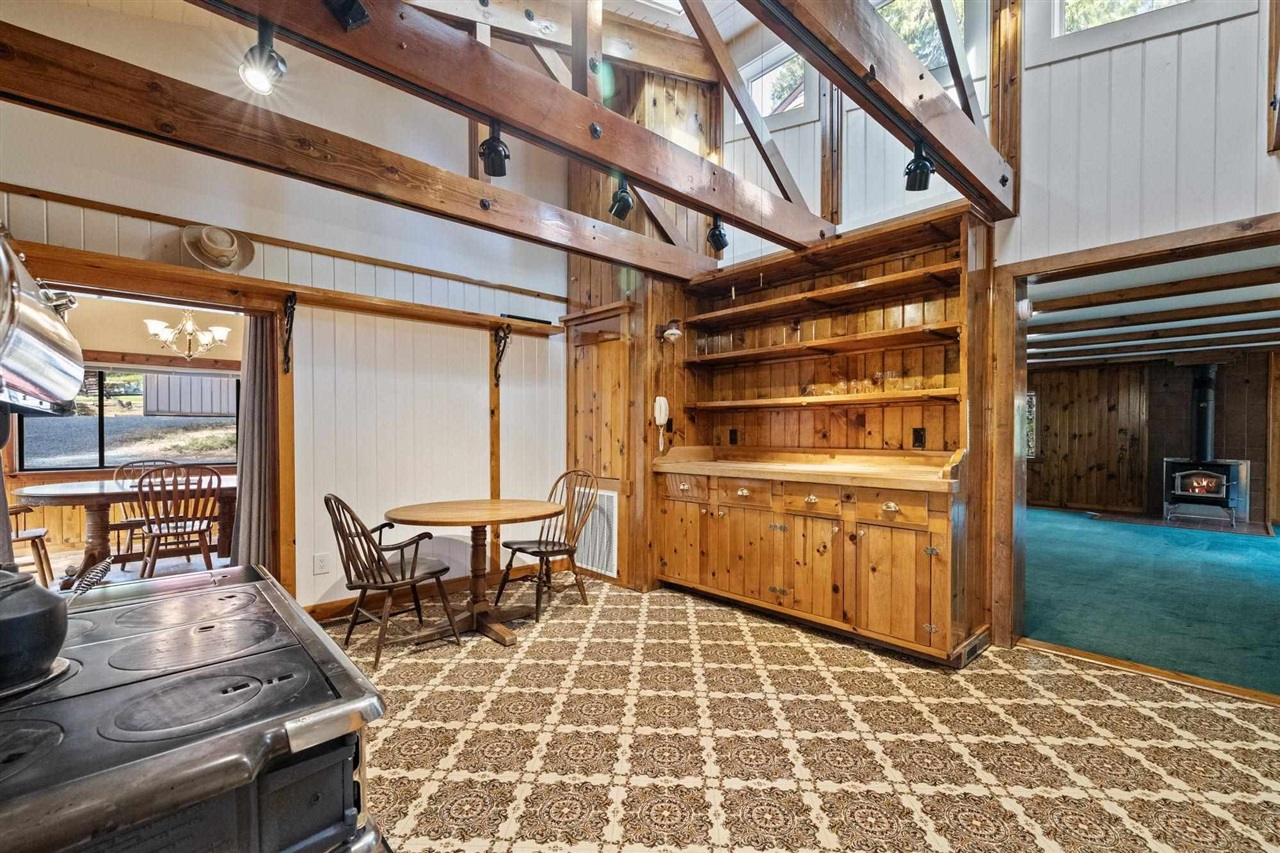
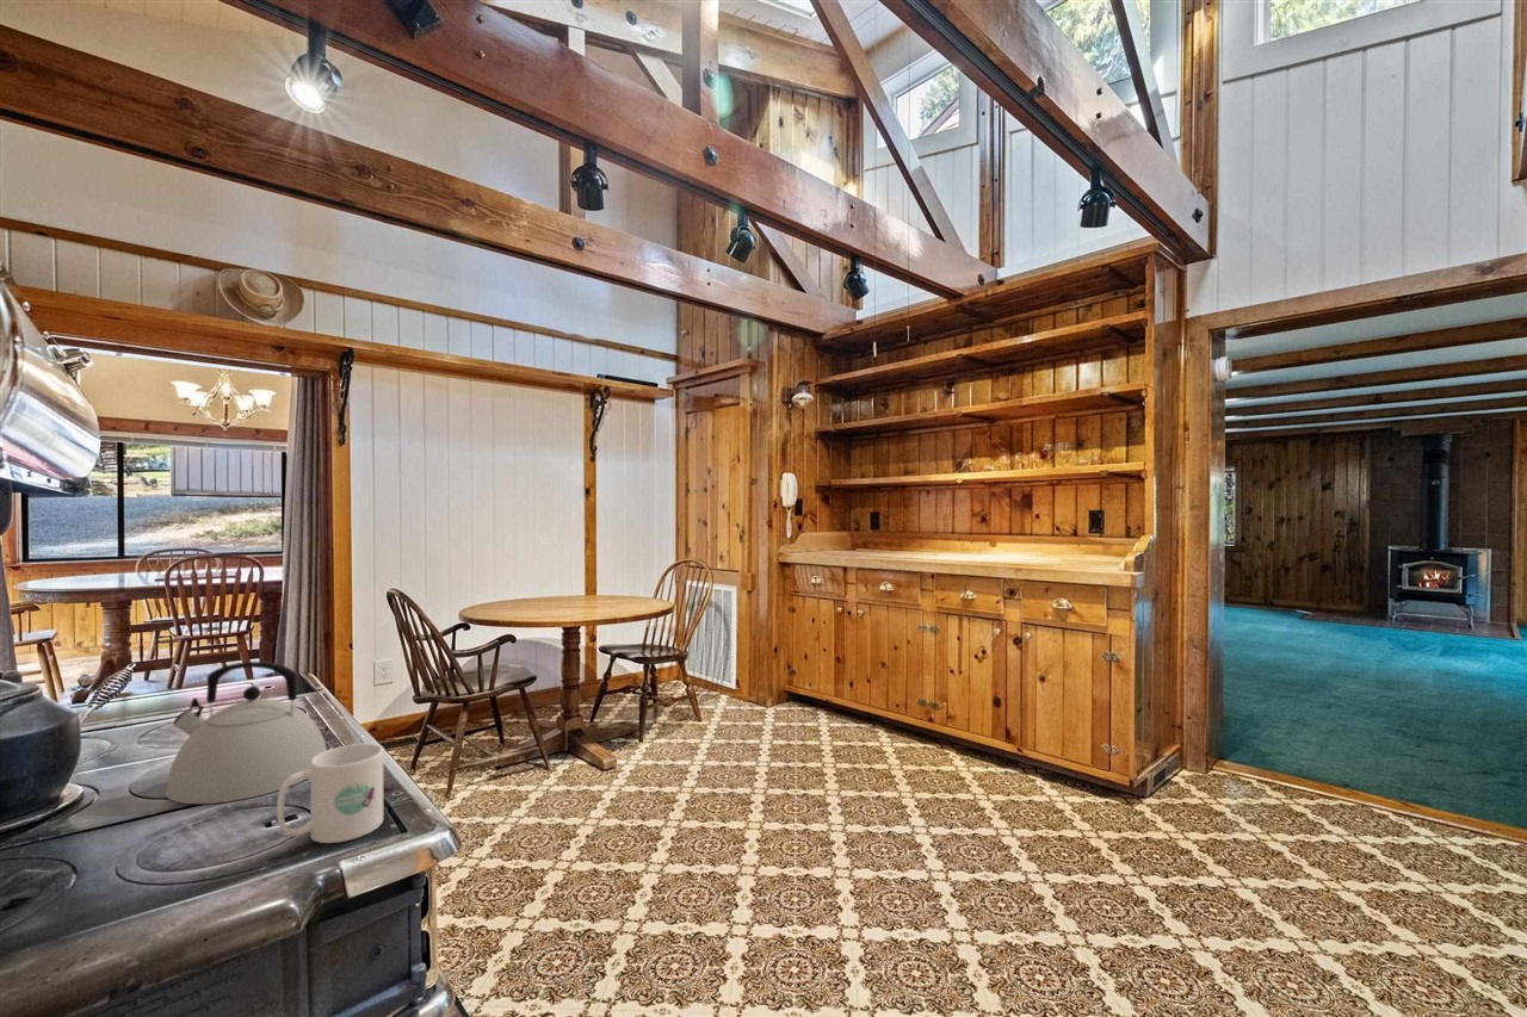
+ mug (332, 794)
+ kettle (248, 718)
